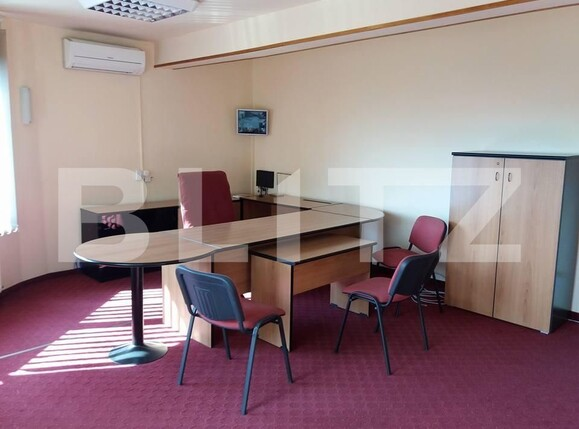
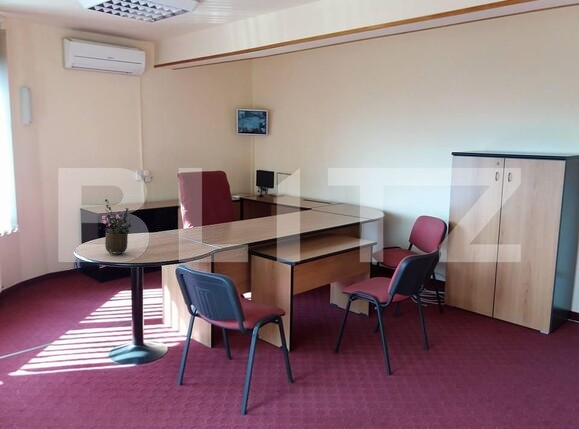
+ potted plant (116, 226)
